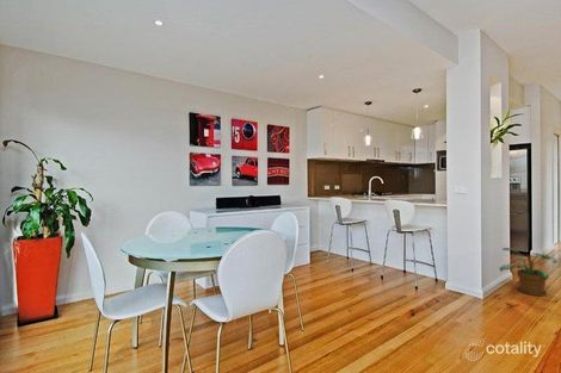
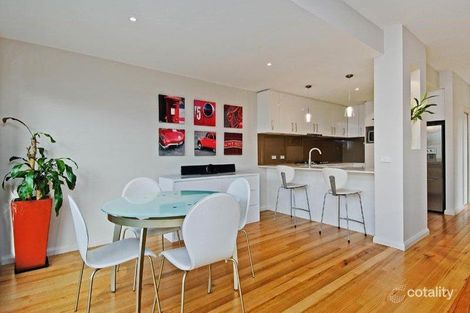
- potted plant (528, 271)
